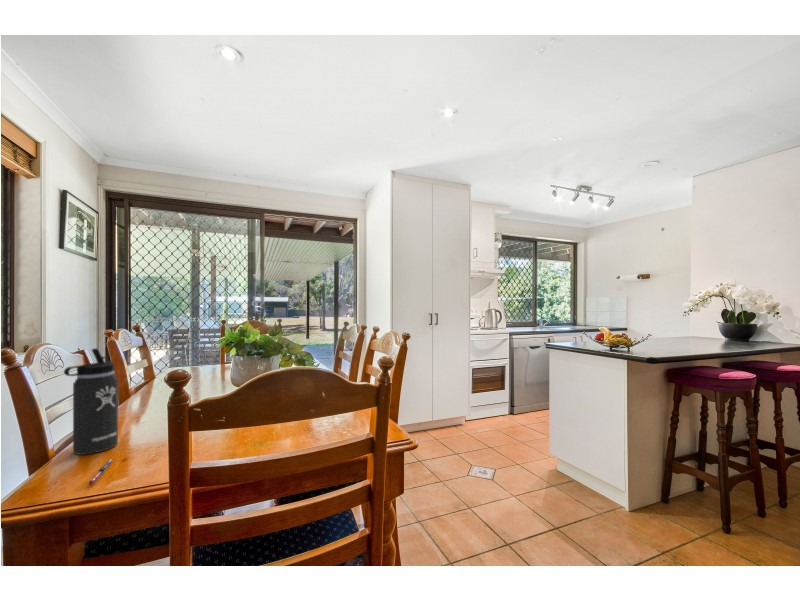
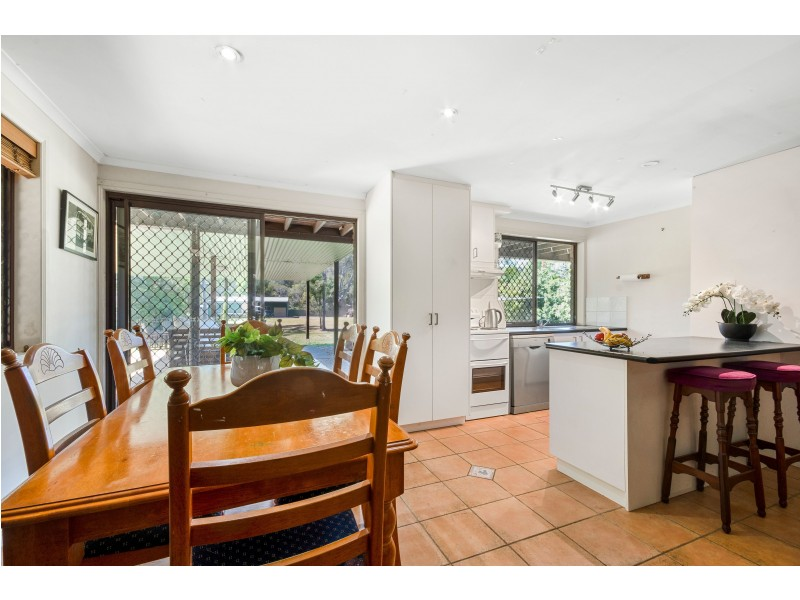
- thermos bottle (91, 398)
- pen (101, 470)
